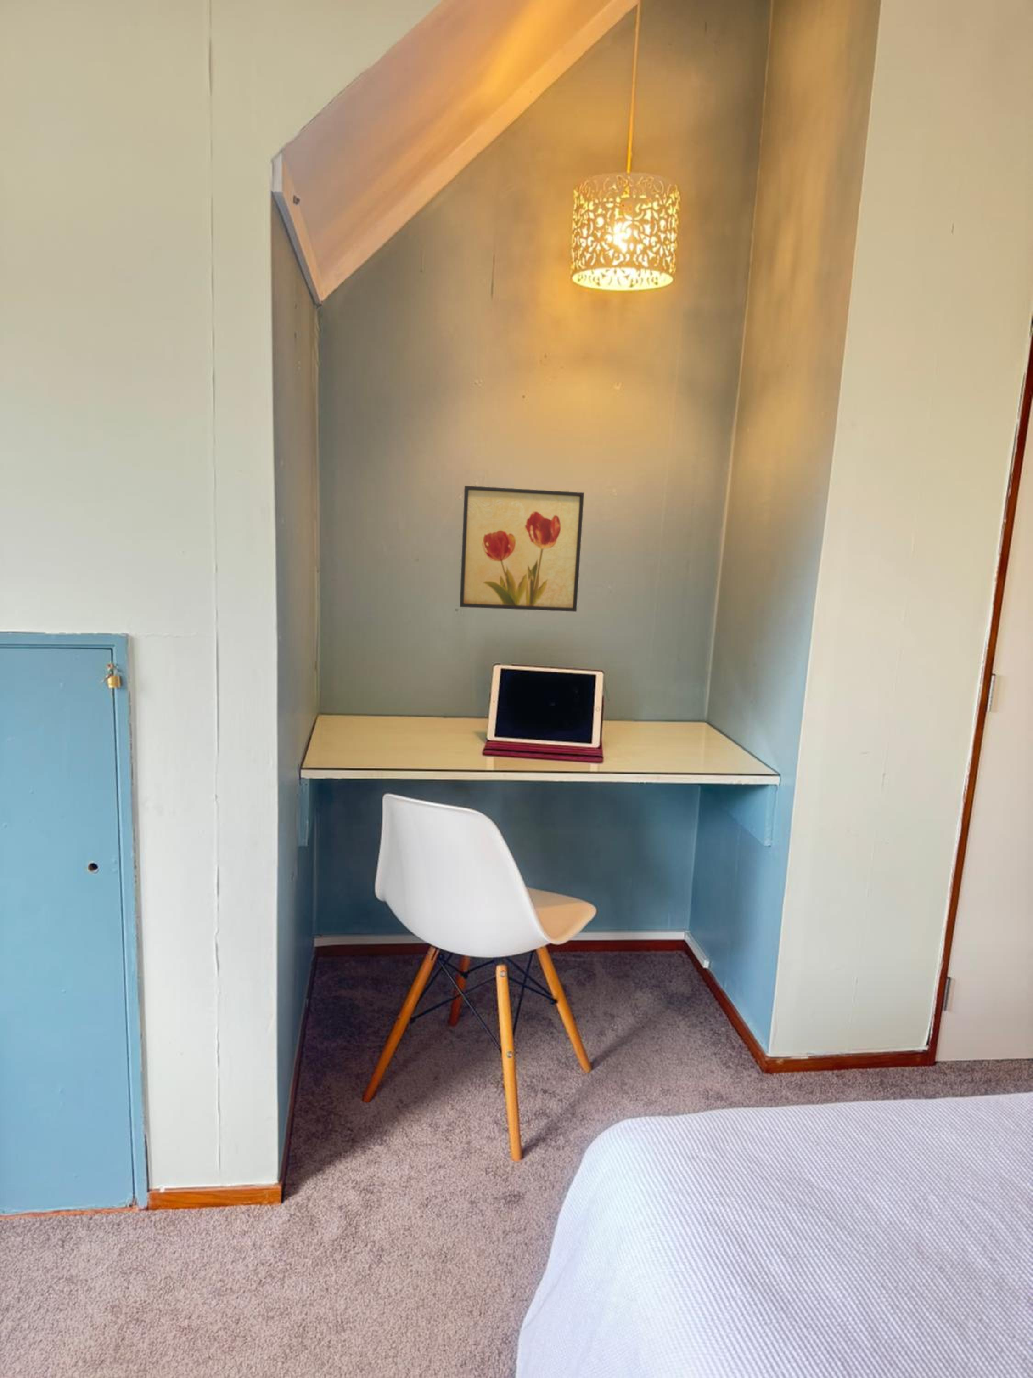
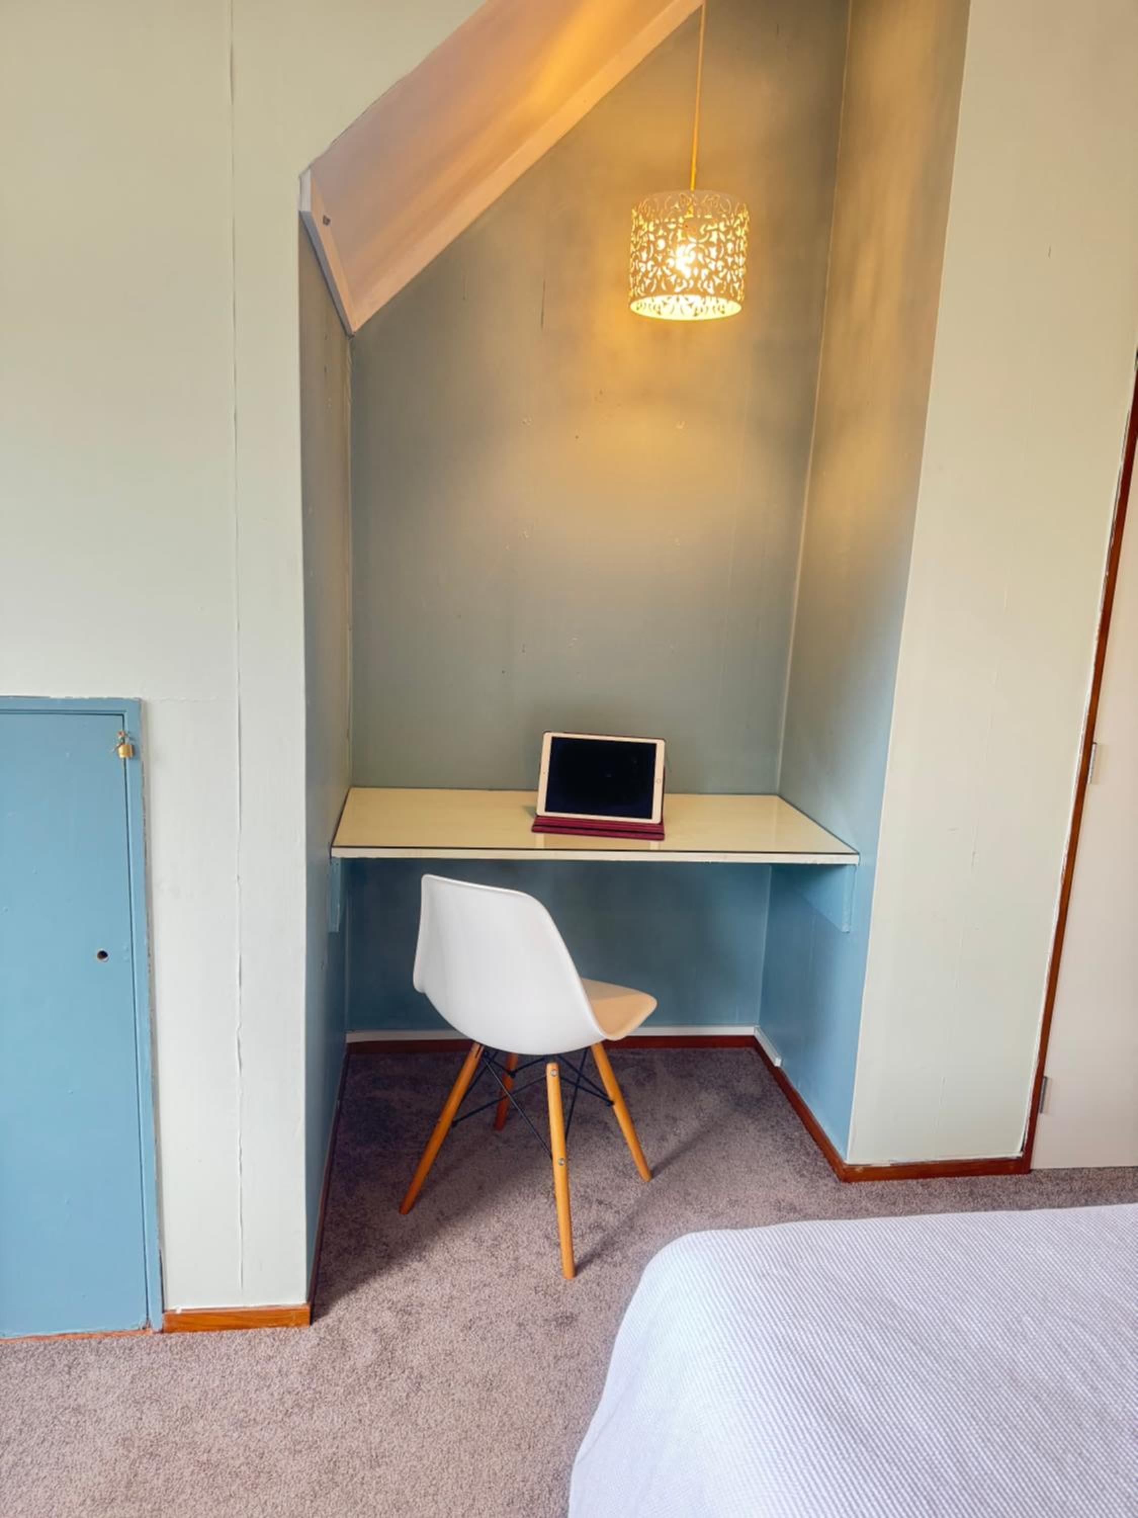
- wall art (521, 549)
